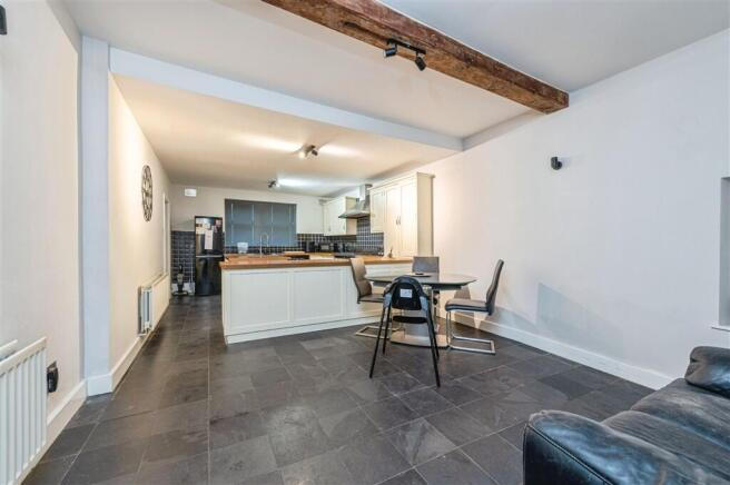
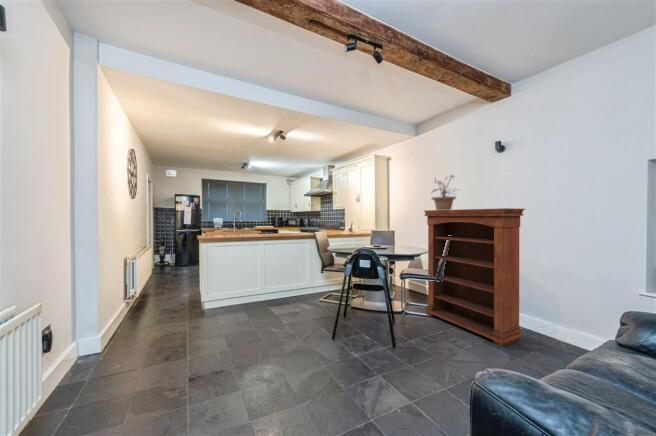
+ potted plant (444, 192)
+ bookshelf (467, 267)
